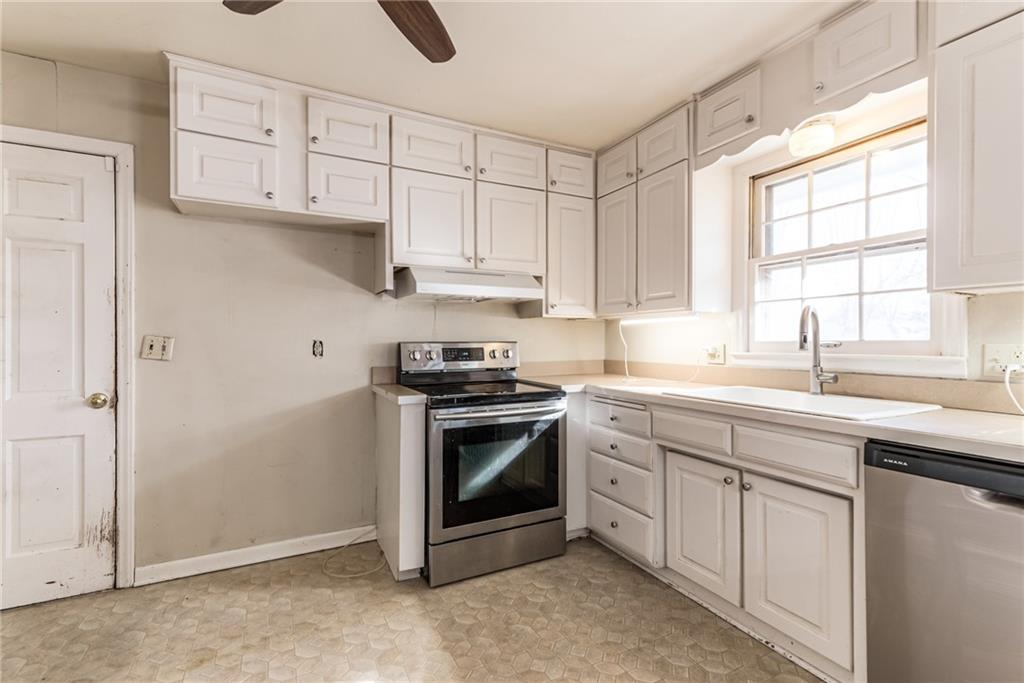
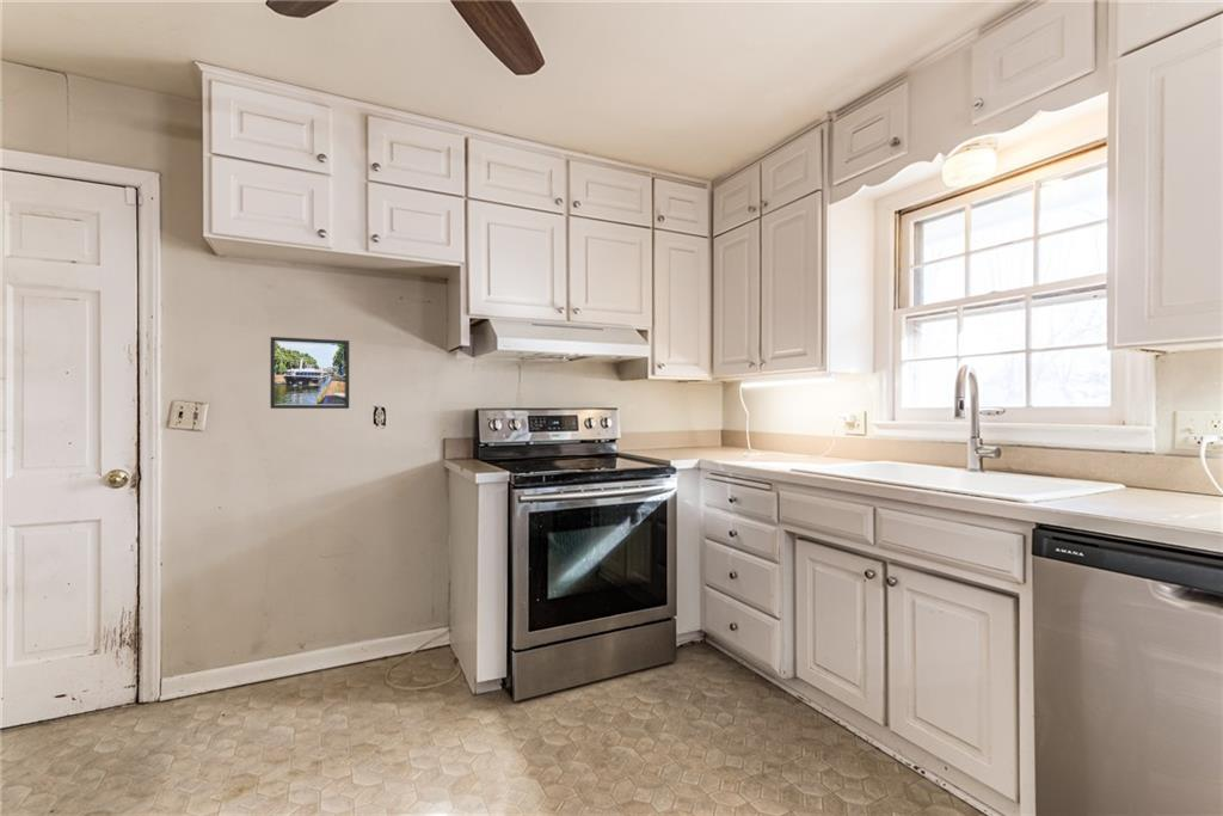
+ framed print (311, 373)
